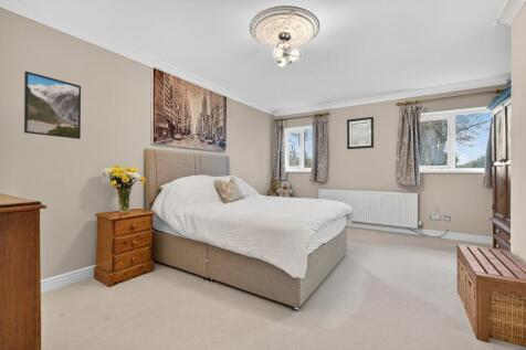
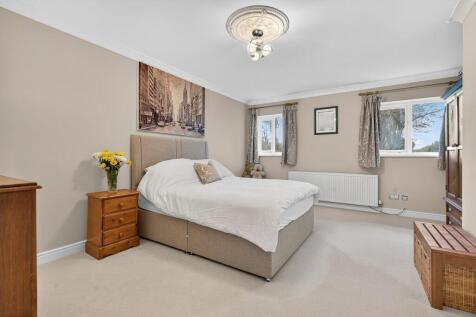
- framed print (54, 107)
